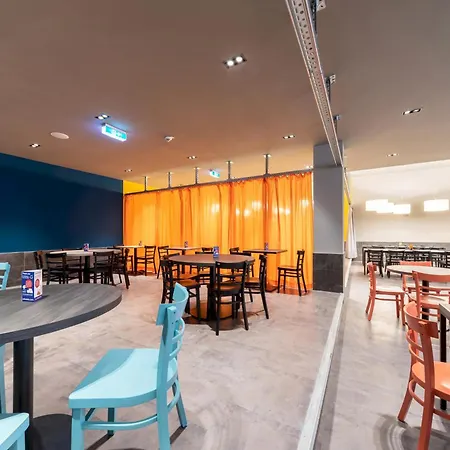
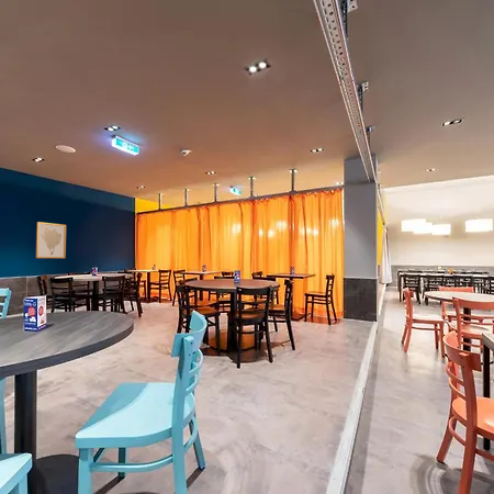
+ wall art (52, 240)
